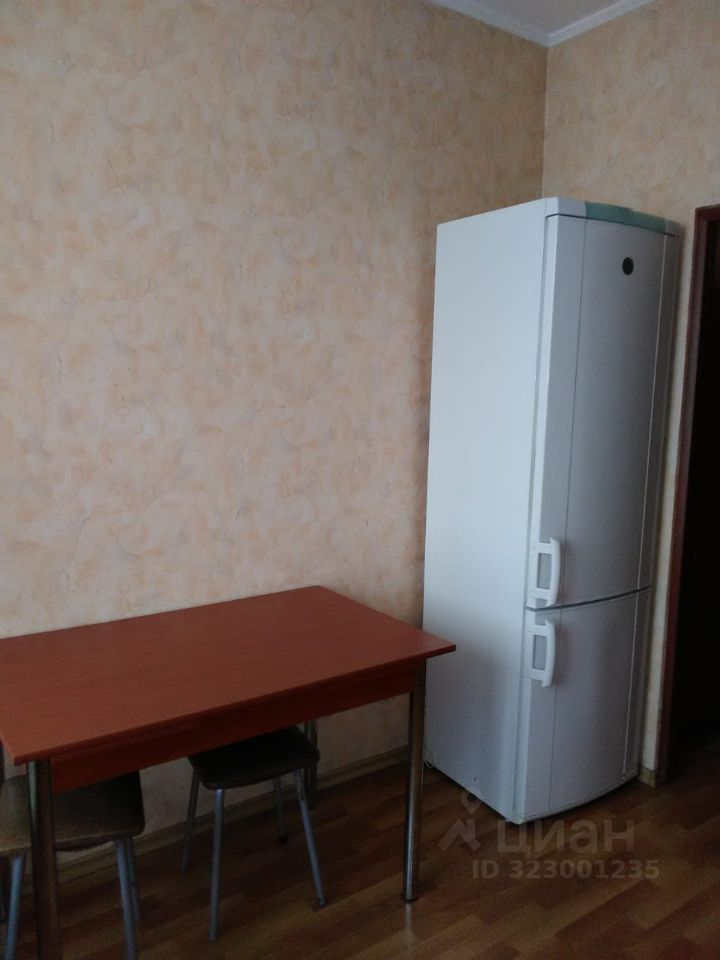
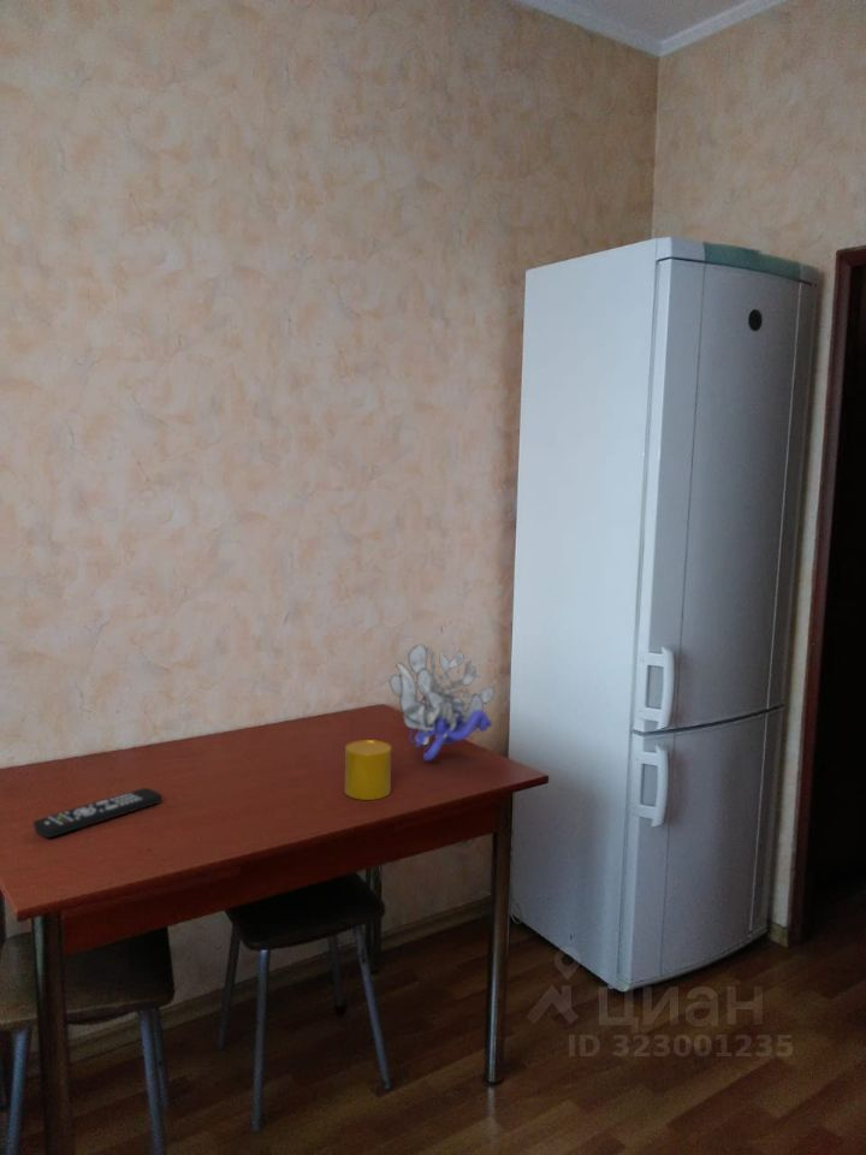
+ plant (434, 698)
+ cup (367, 769)
+ remote control (100, 811)
